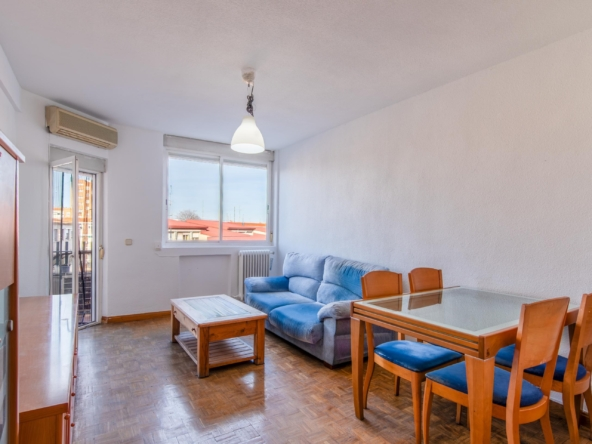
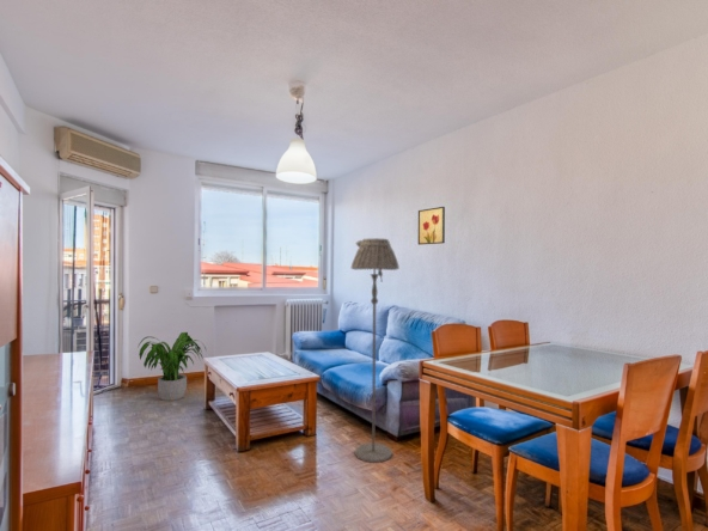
+ potted plant (169, 367)
+ wall art (431, 226)
+ floor lamp (374, 346)
